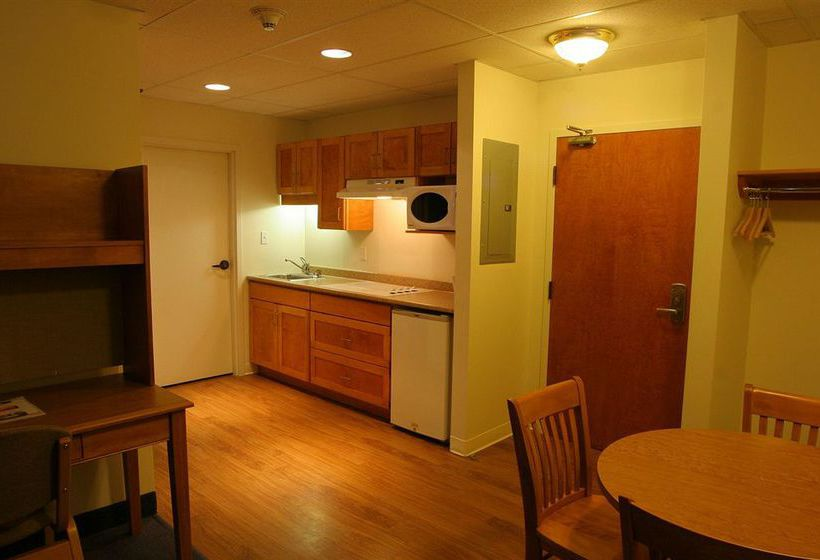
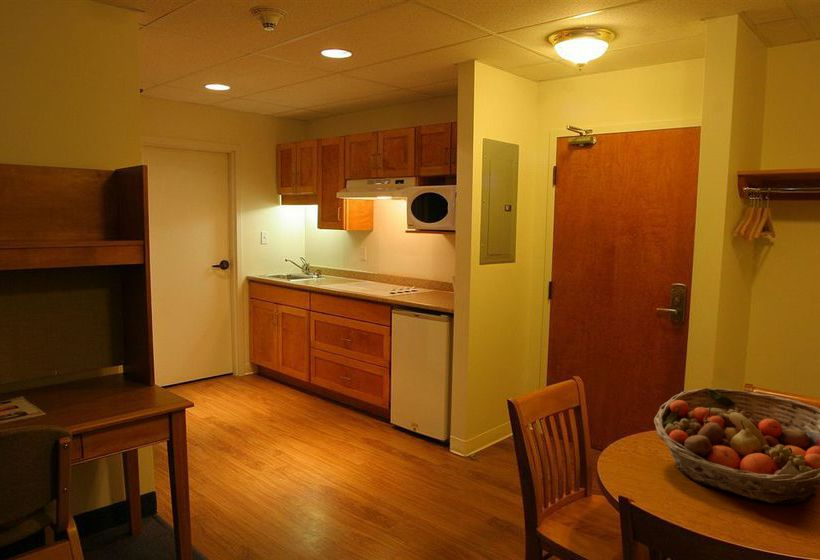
+ fruit basket (744, 441)
